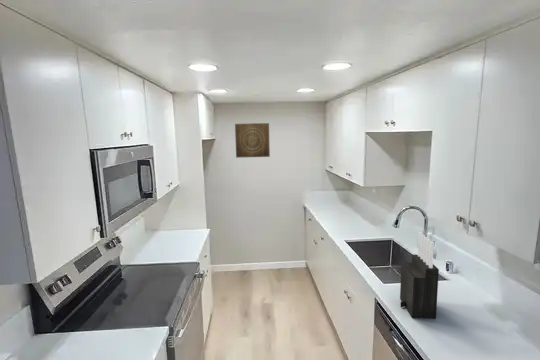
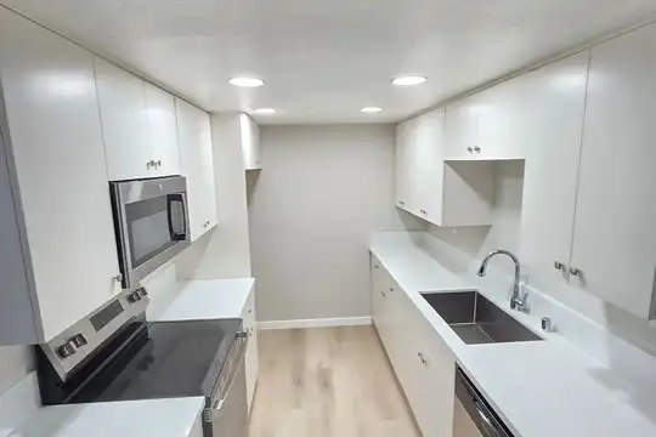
- wall art (252, 140)
- knife block (416, 273)
